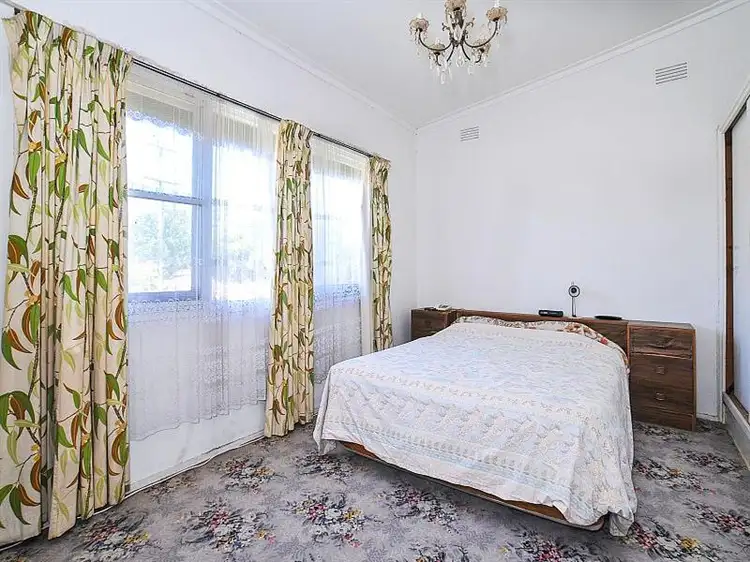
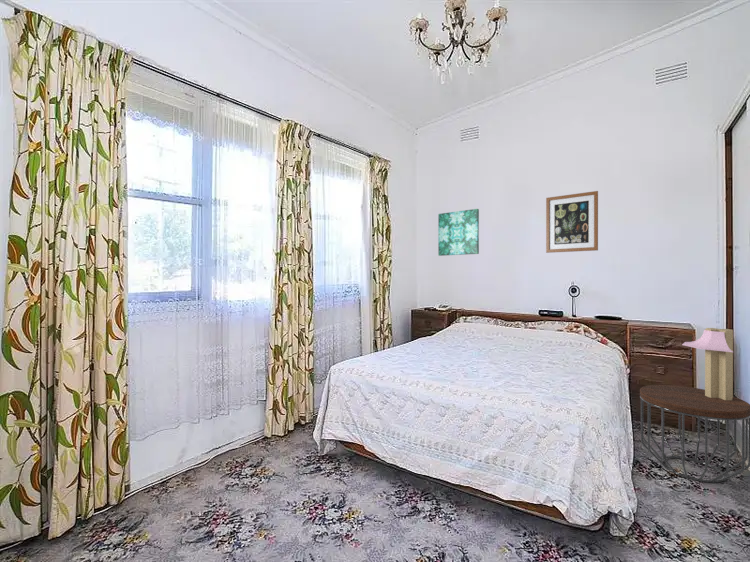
+ table lamp (710, 362)
+ side table (698, 433)
+ wall art (458, 233)
+ wall art (571, 223)
